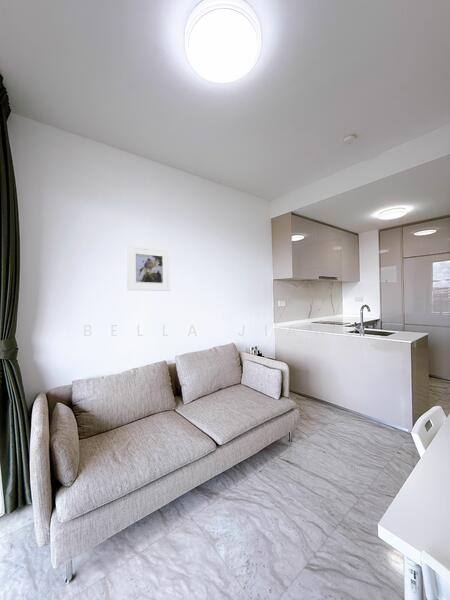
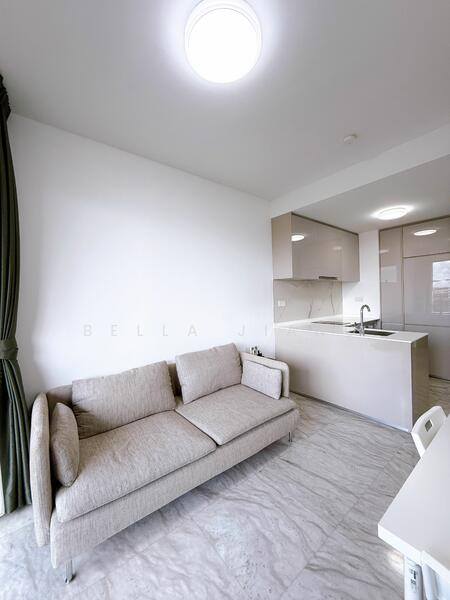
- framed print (149, 268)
